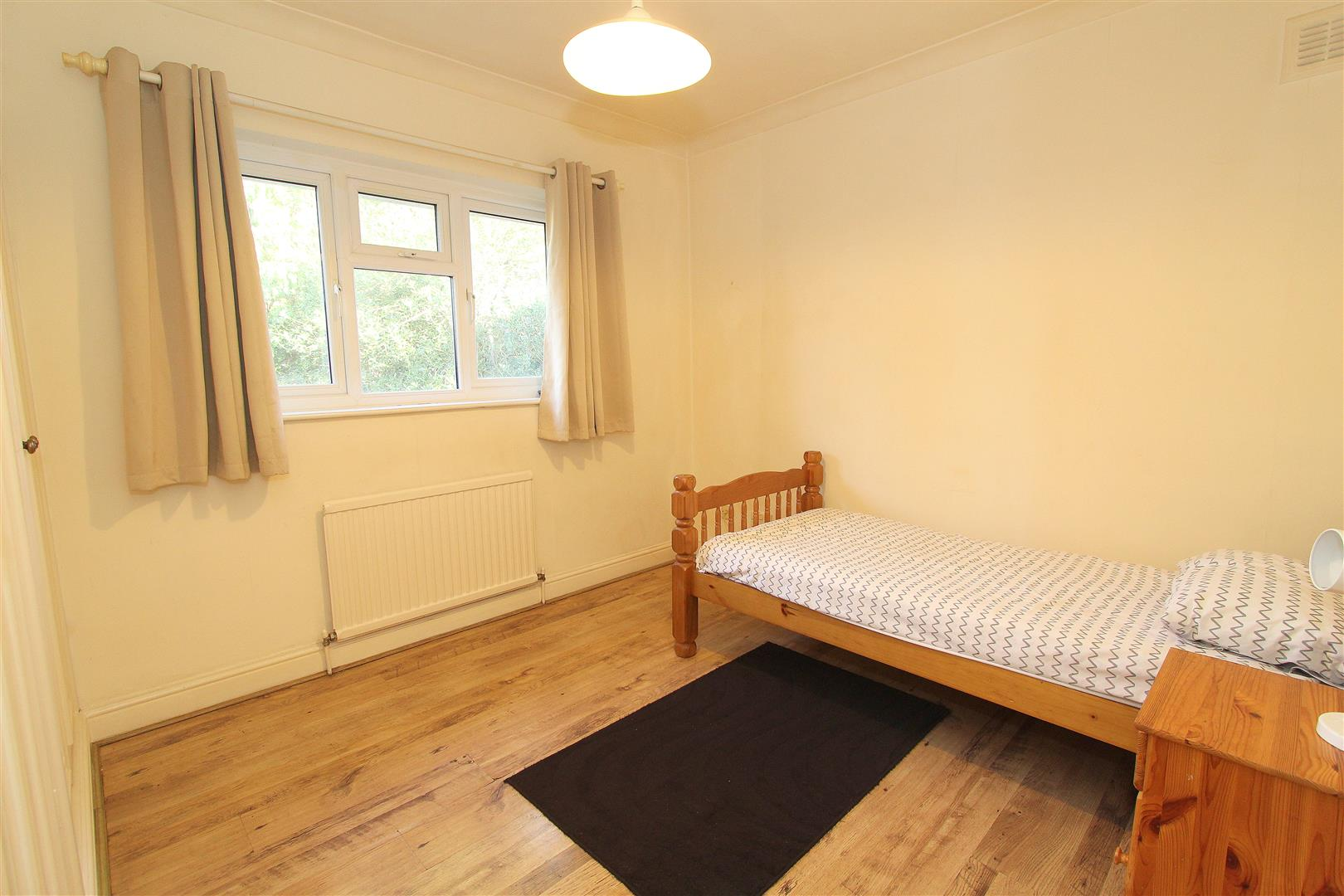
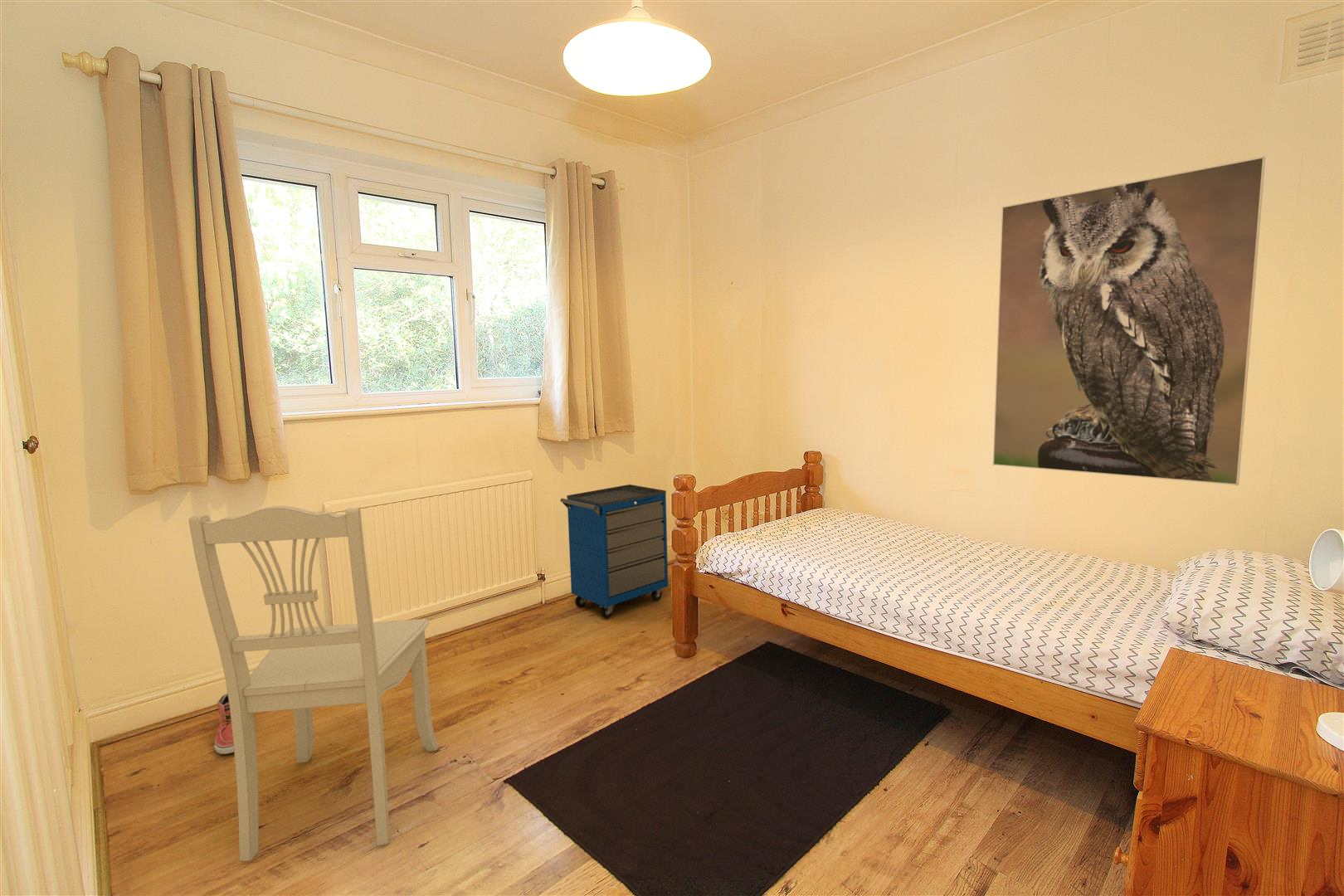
+ shoe (229, 721)
+ dining chair (329, 650)
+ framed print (1109, 333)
+ cabinet (615, 549)
